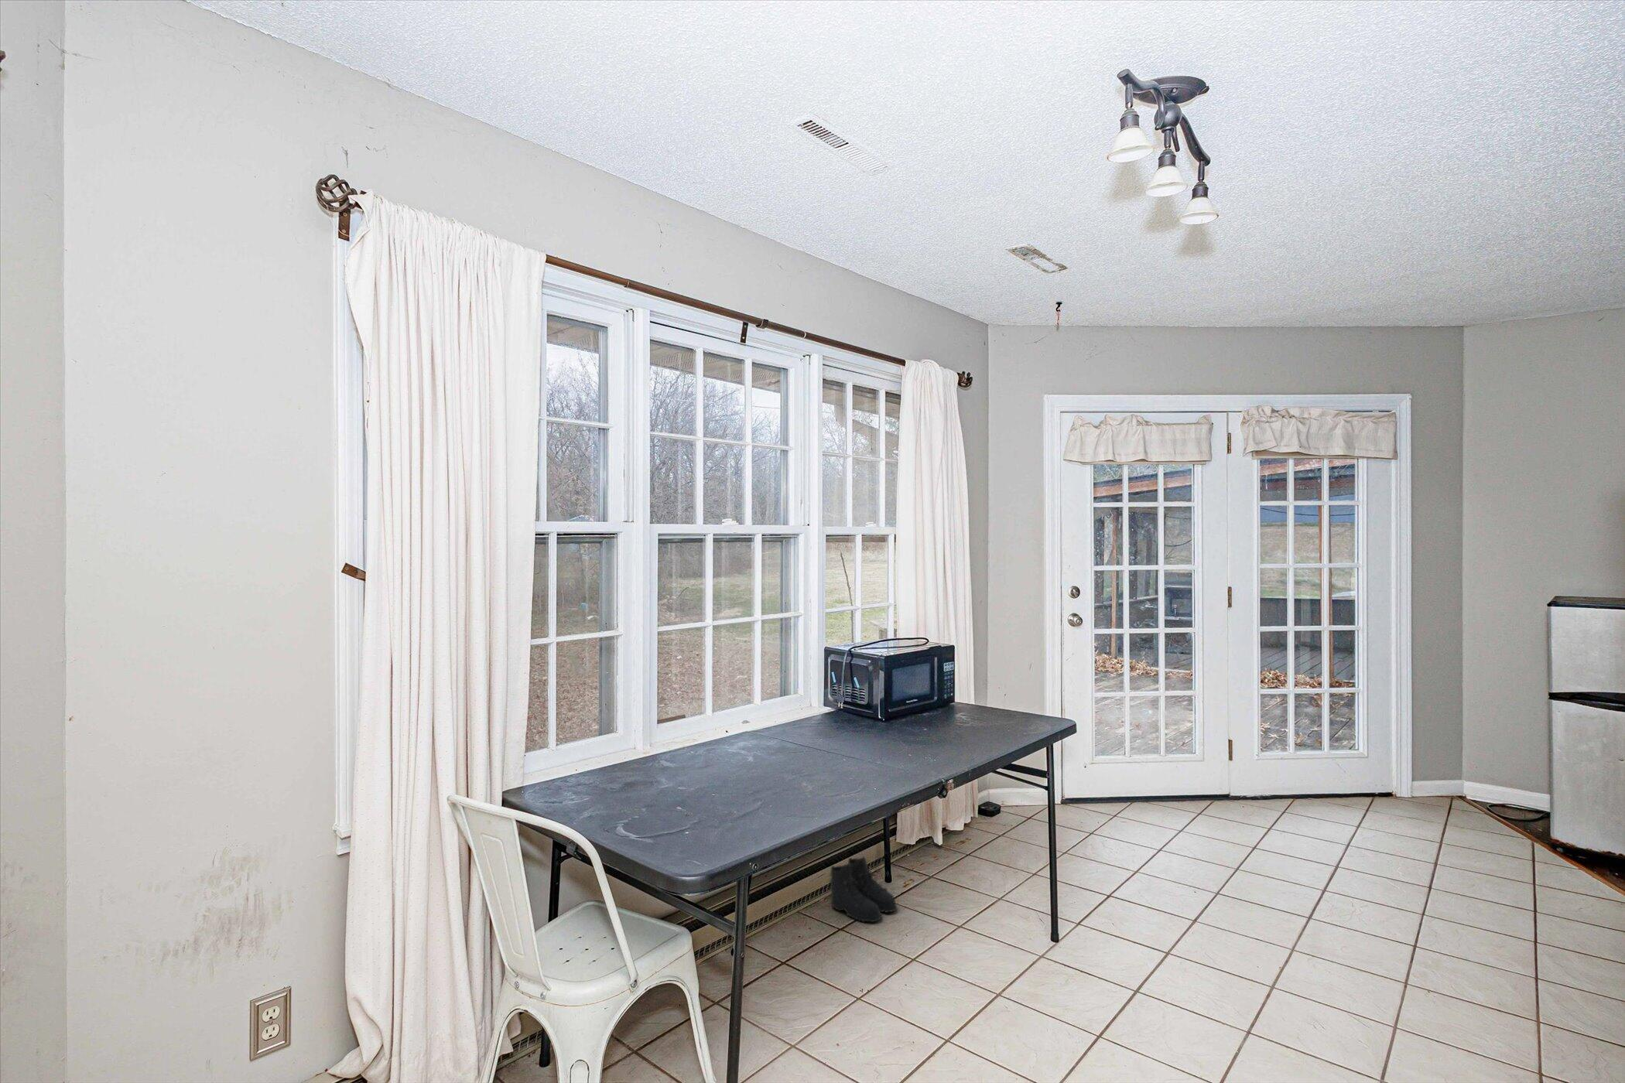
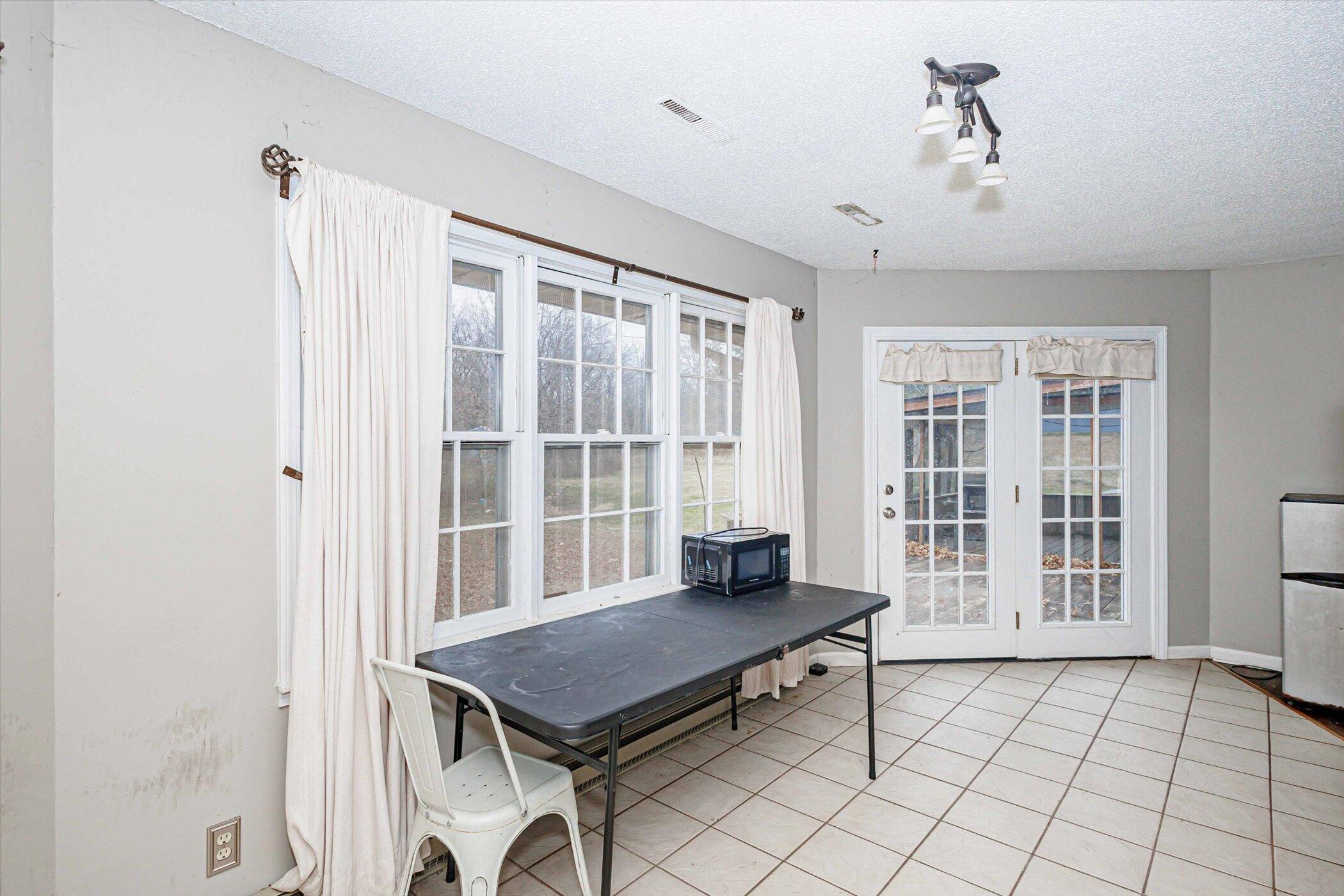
- boots (863, 885)
